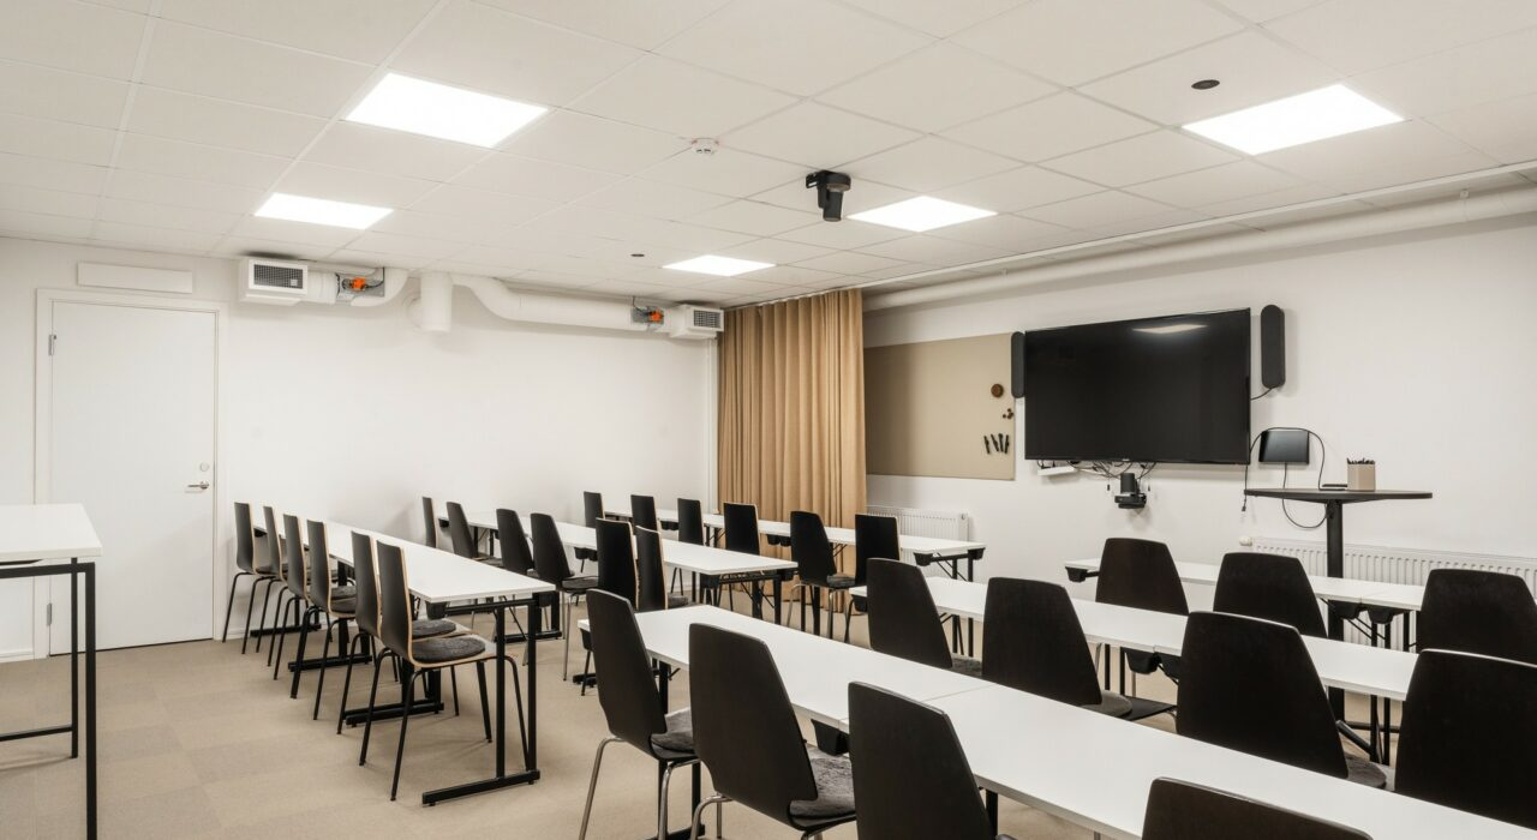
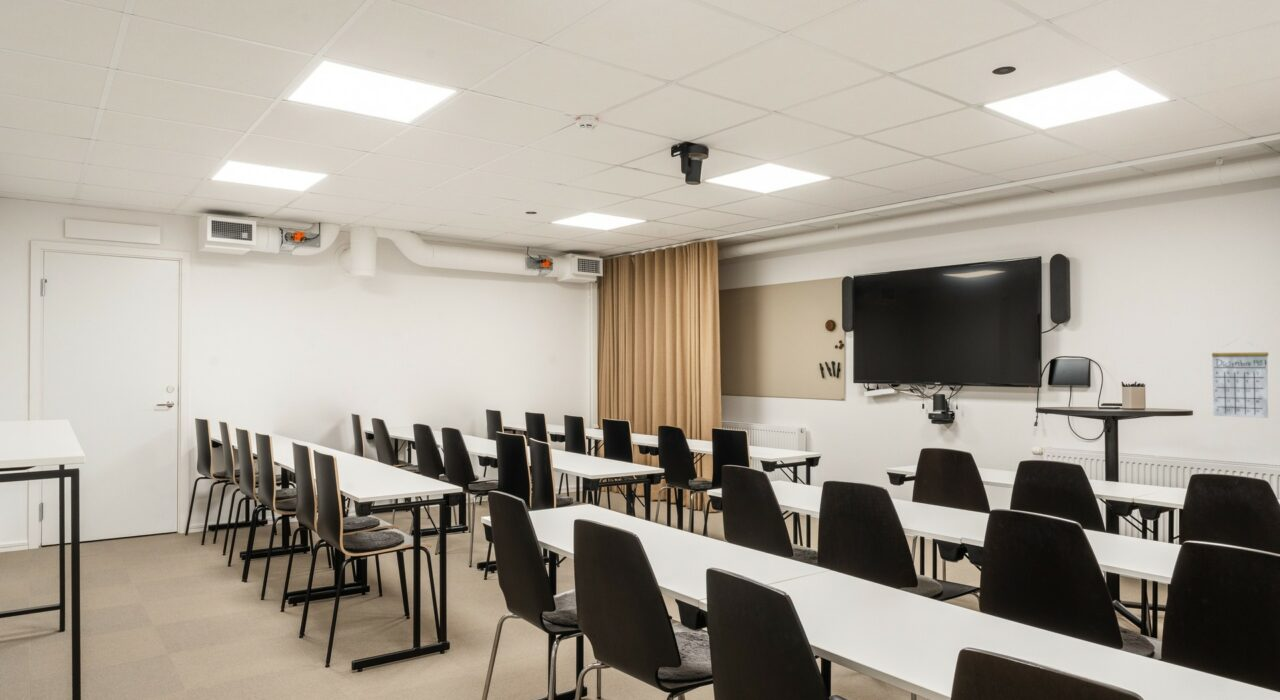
+ calendar (1239, 377)
